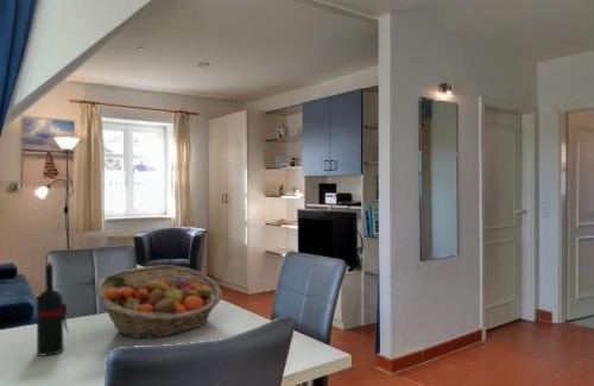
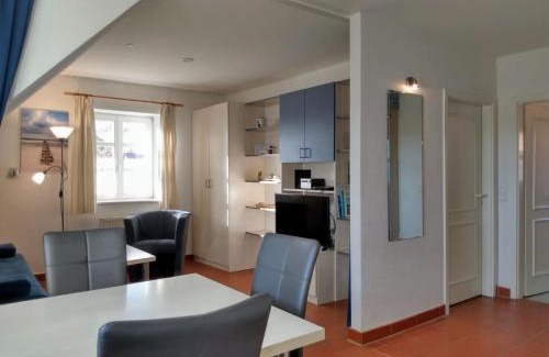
- wine bottle (52, 305)
- fruit basket (162, 298)
